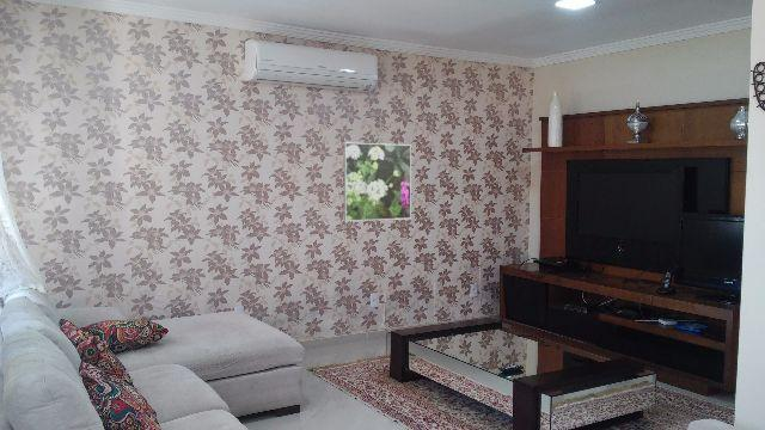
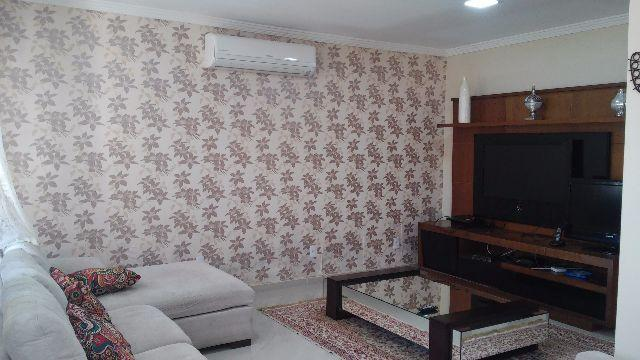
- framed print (378, 182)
